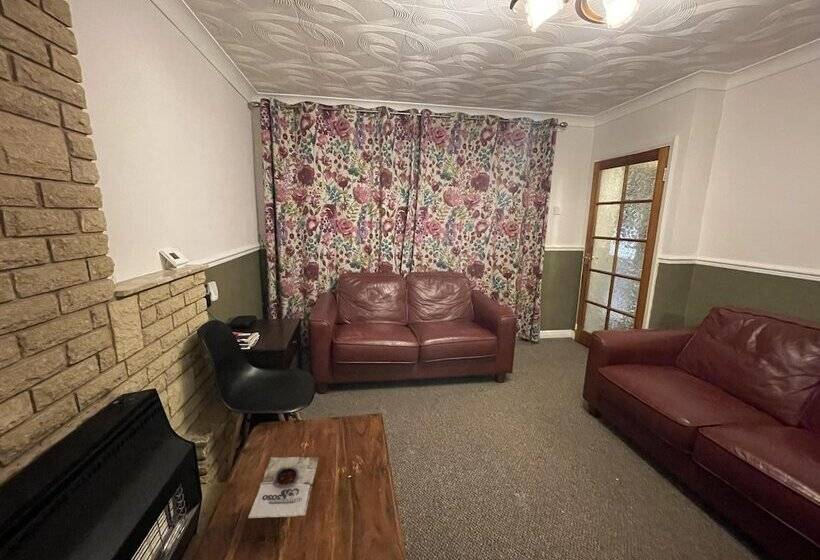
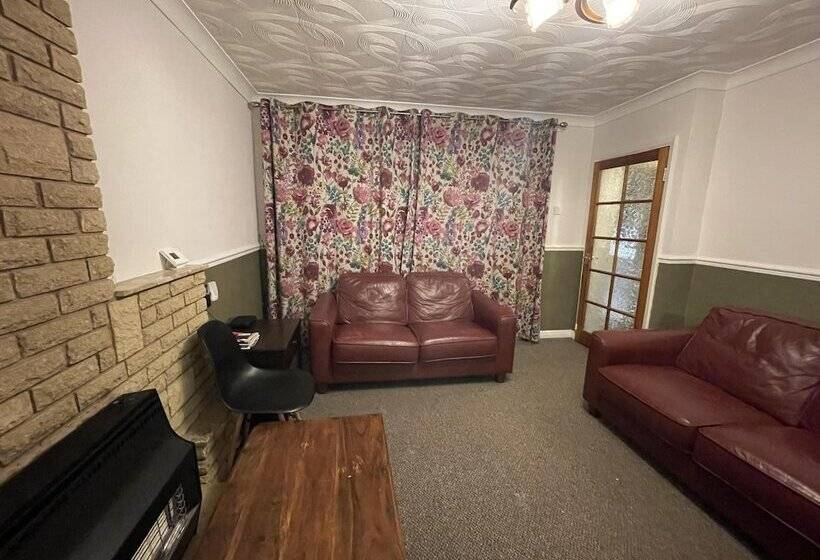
- magazine (307, 486)
